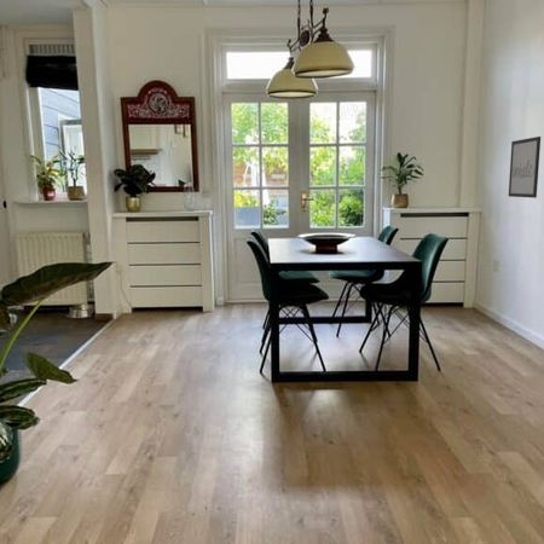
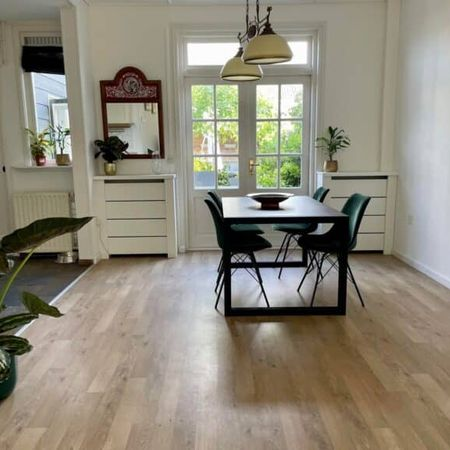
- wall art (523, 168)
